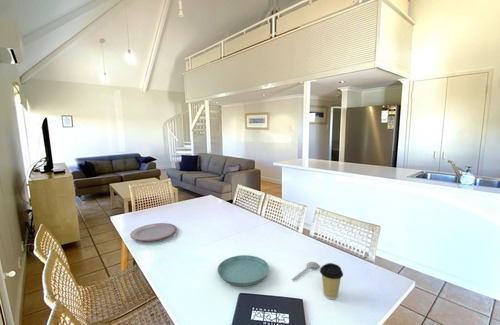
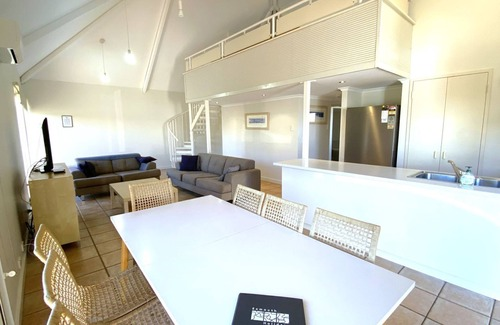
- coffee cup (330, 281)
- spoon (305, 269)
- saucer (243, 270)
- plate (154, 232)
